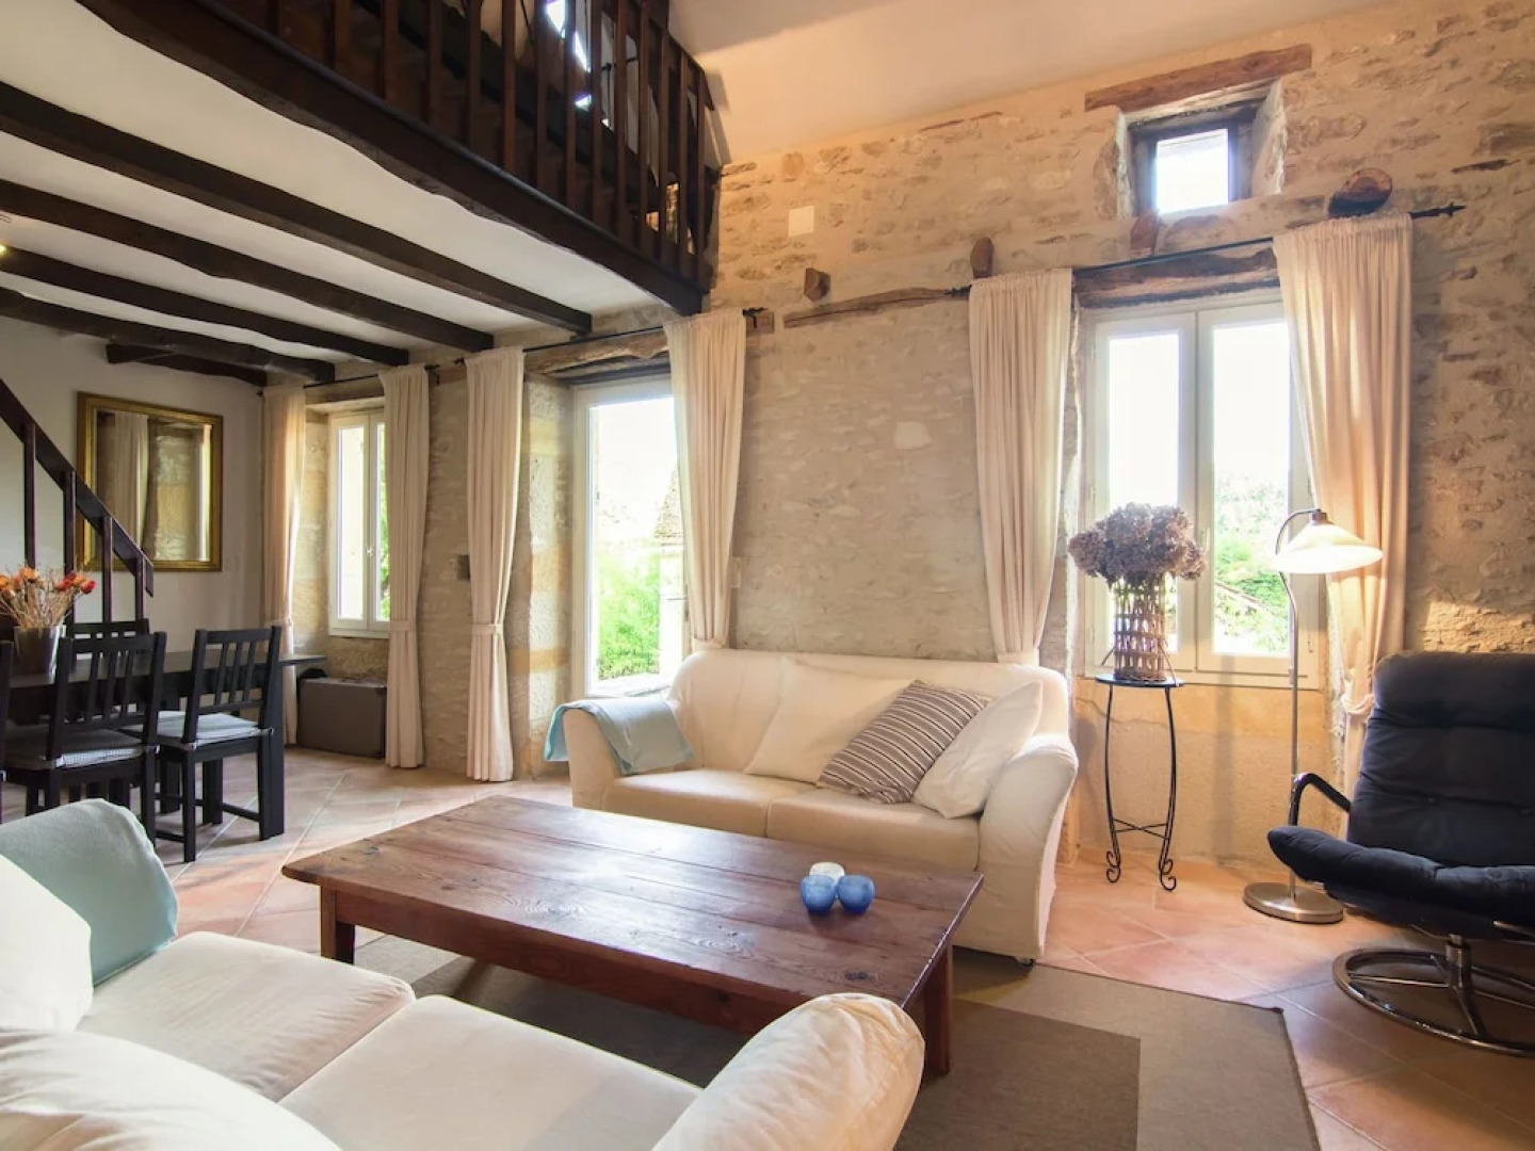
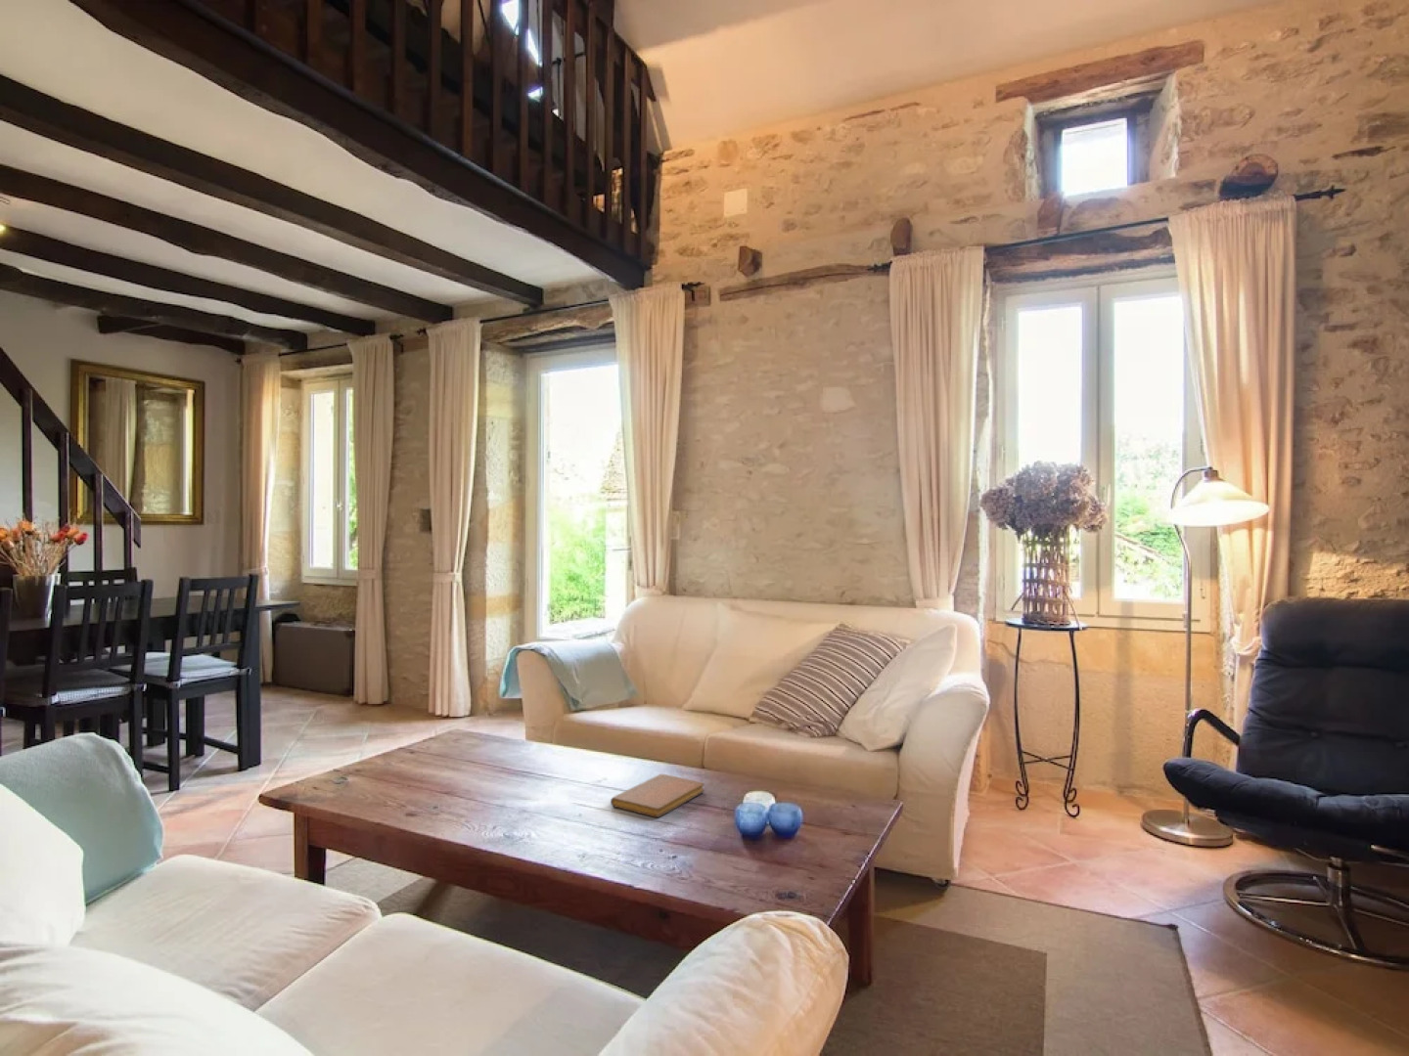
+ notebook (659, 794)
